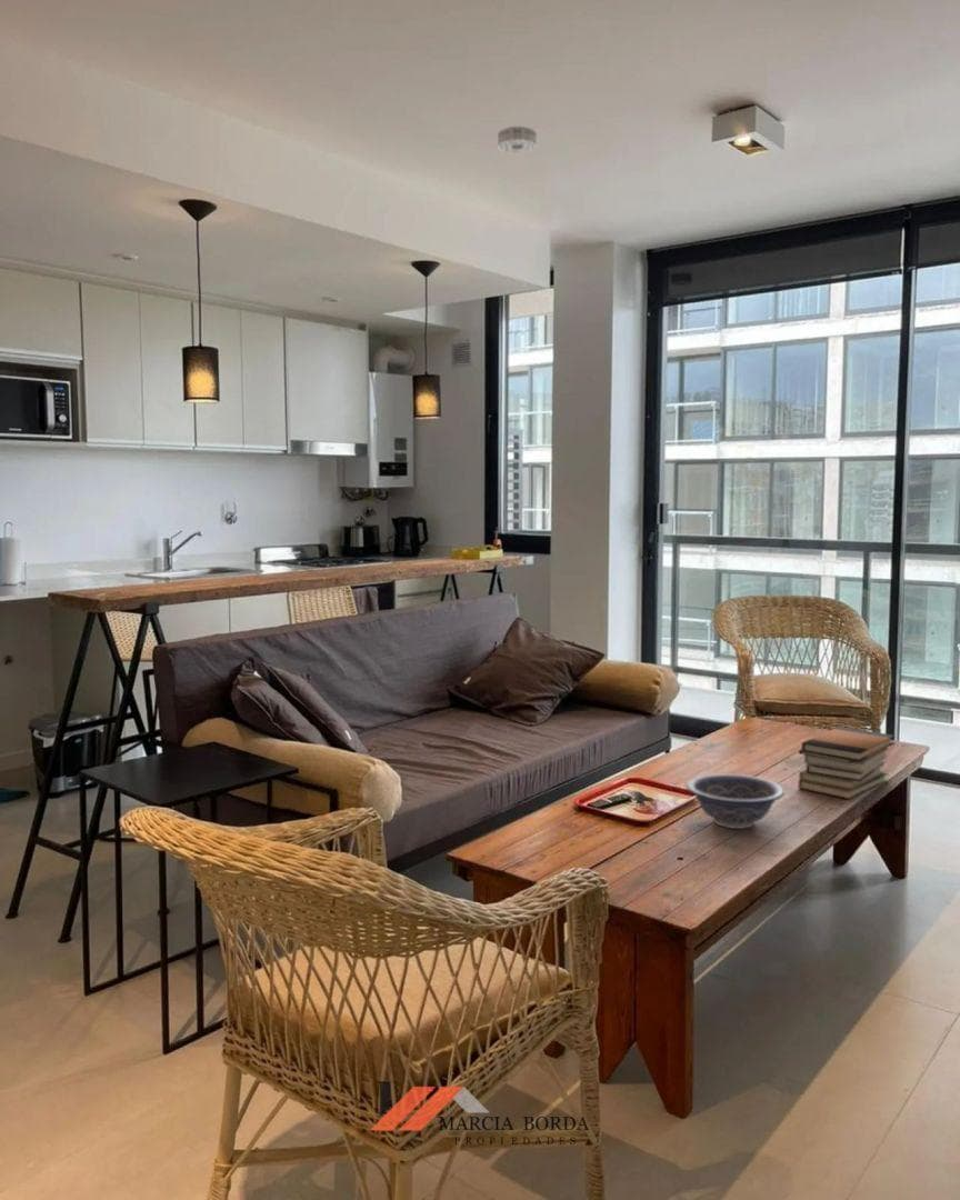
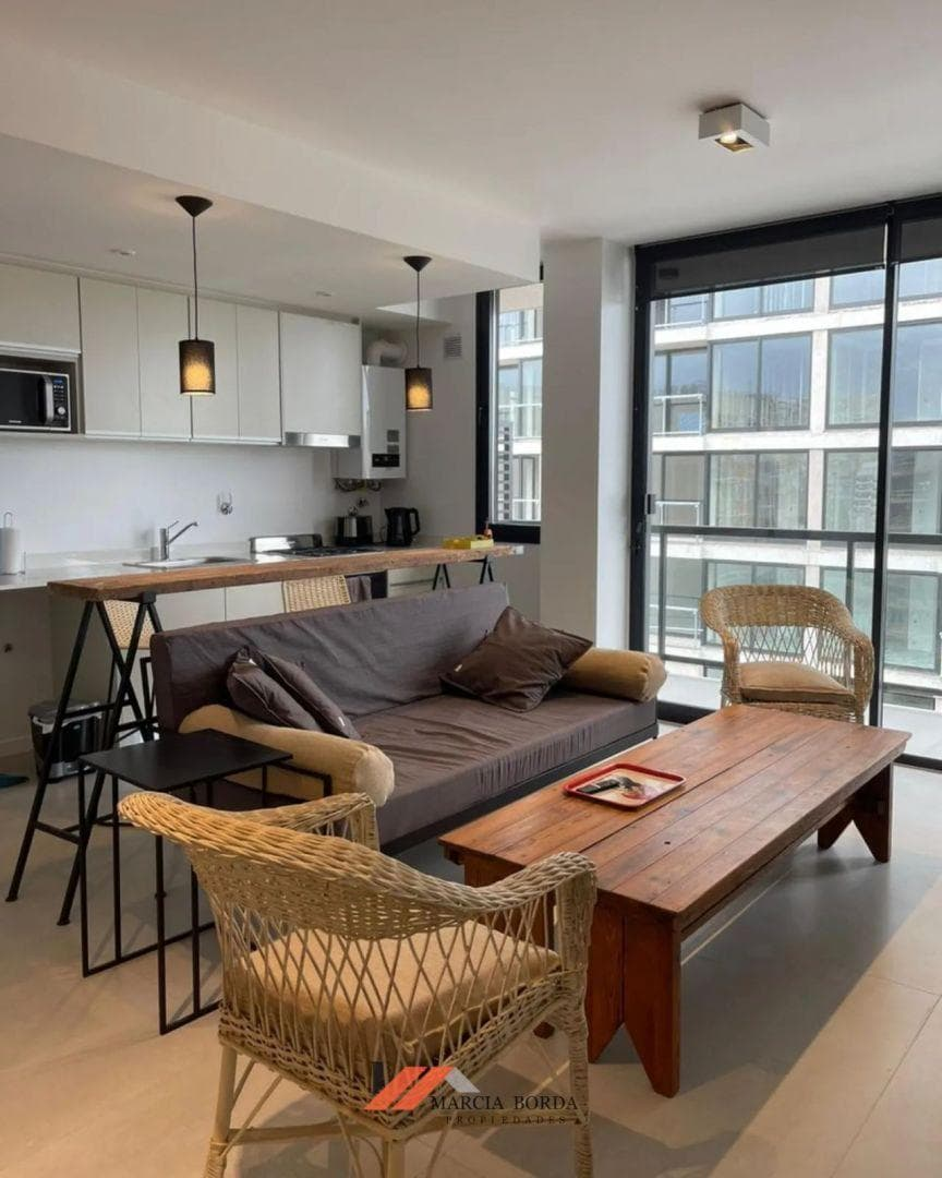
- smoke detector (517, 139)
- decorative bowl (733, 804)
- book stack (847, 761)
